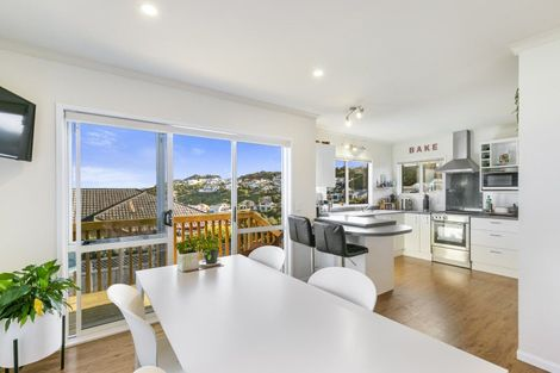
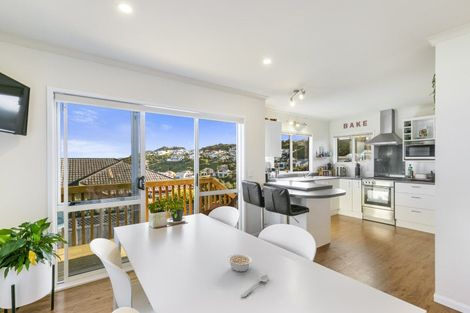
+ spoon (255, 284)
+ legume (240, 262)
